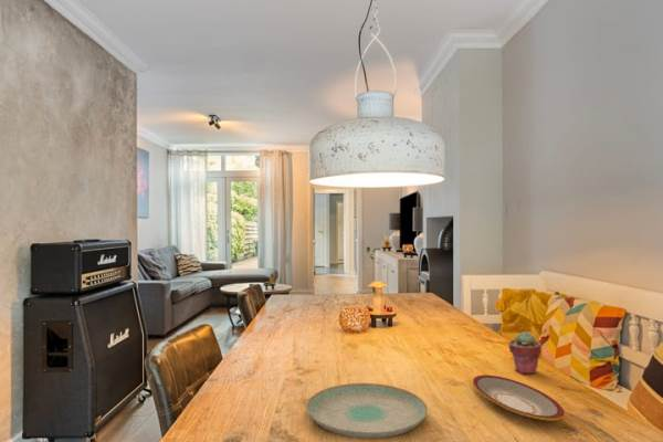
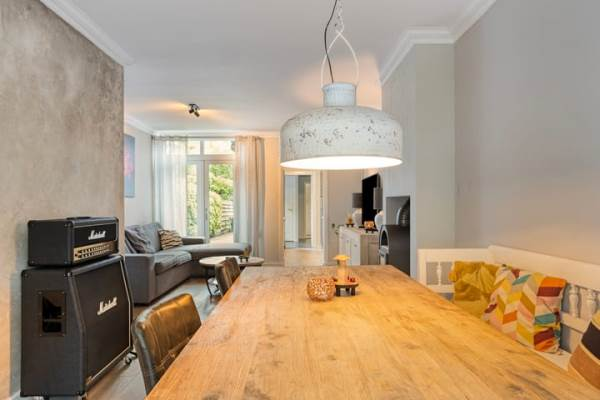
- plate (366, 409)
- plate (514, 399)
- potted succulent (525, 350)
